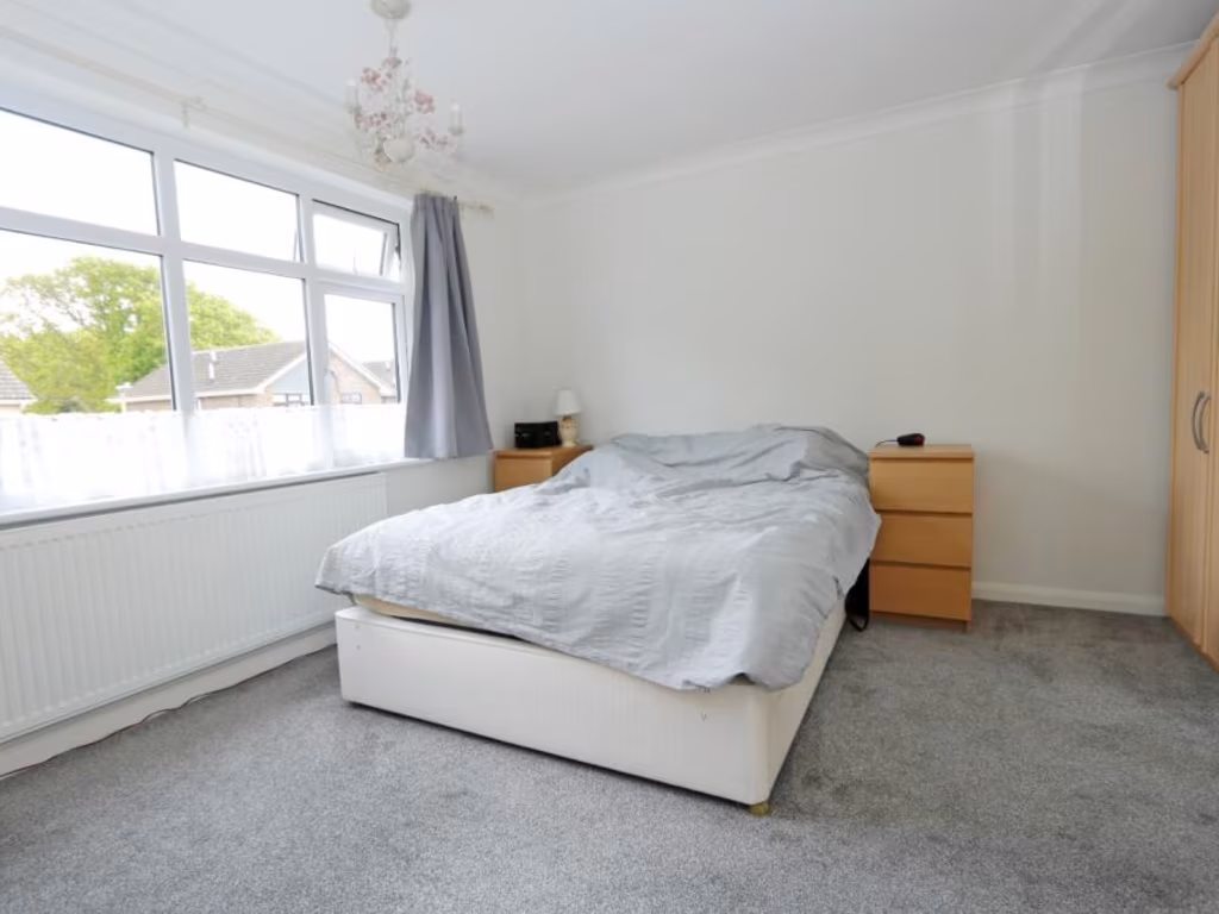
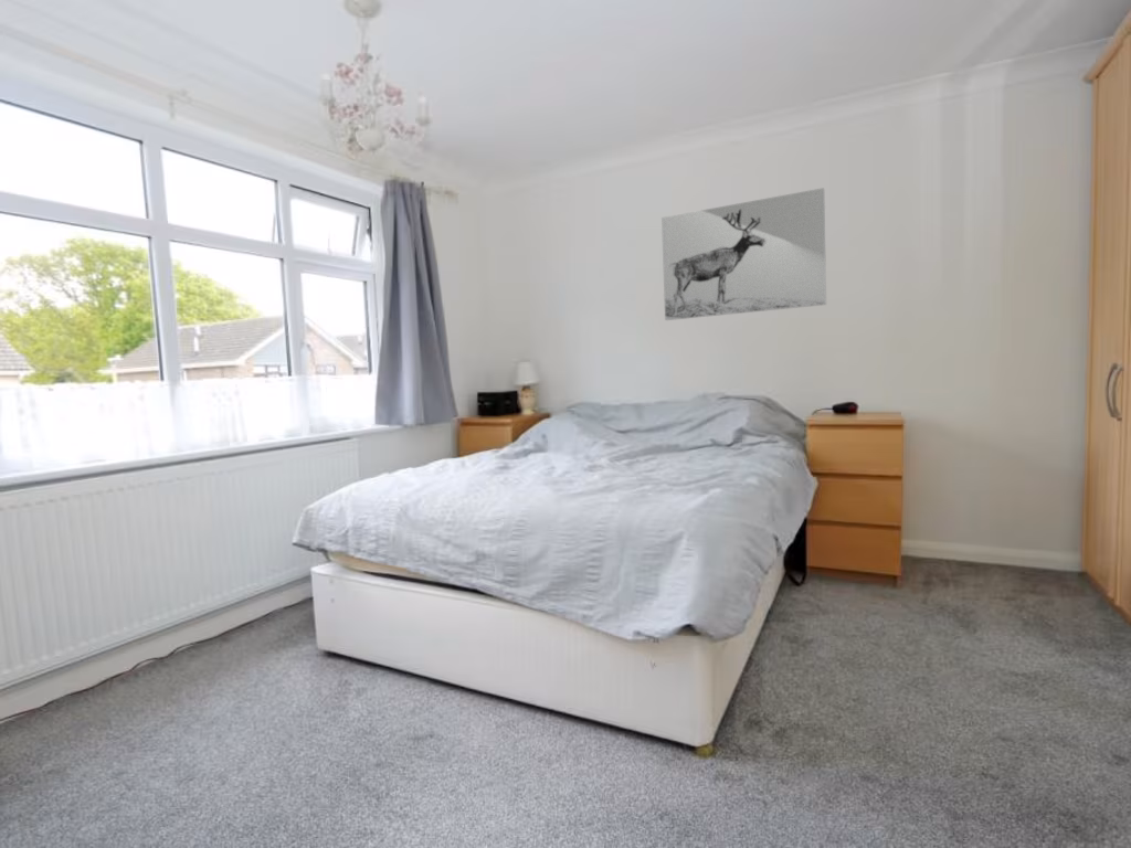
+ wall art (739, 258)
